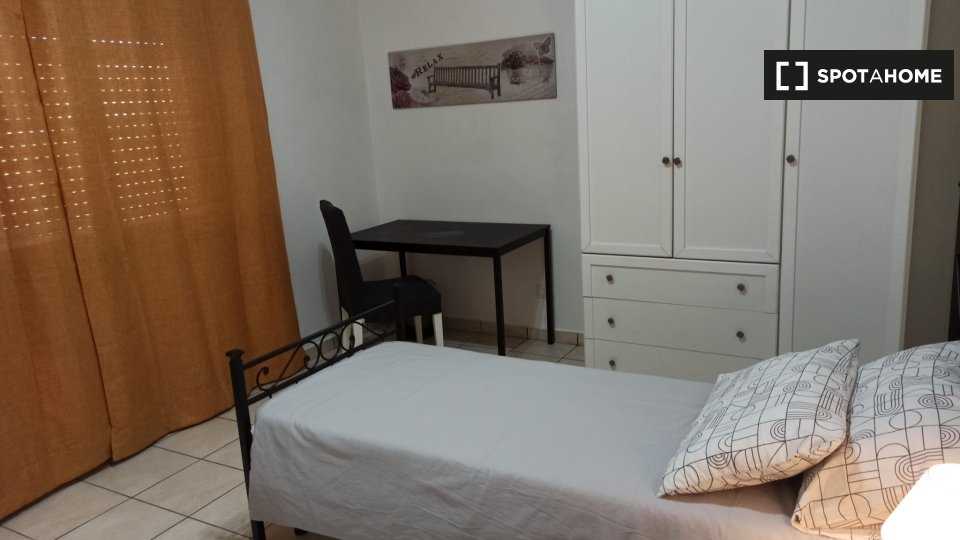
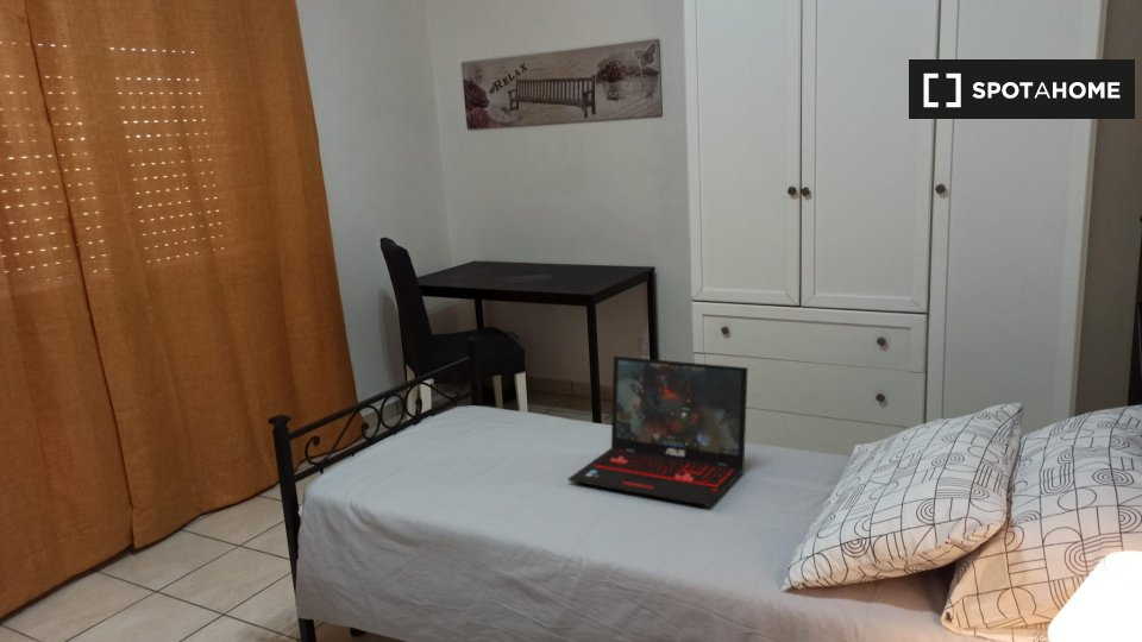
+ laptop (657, 426)
